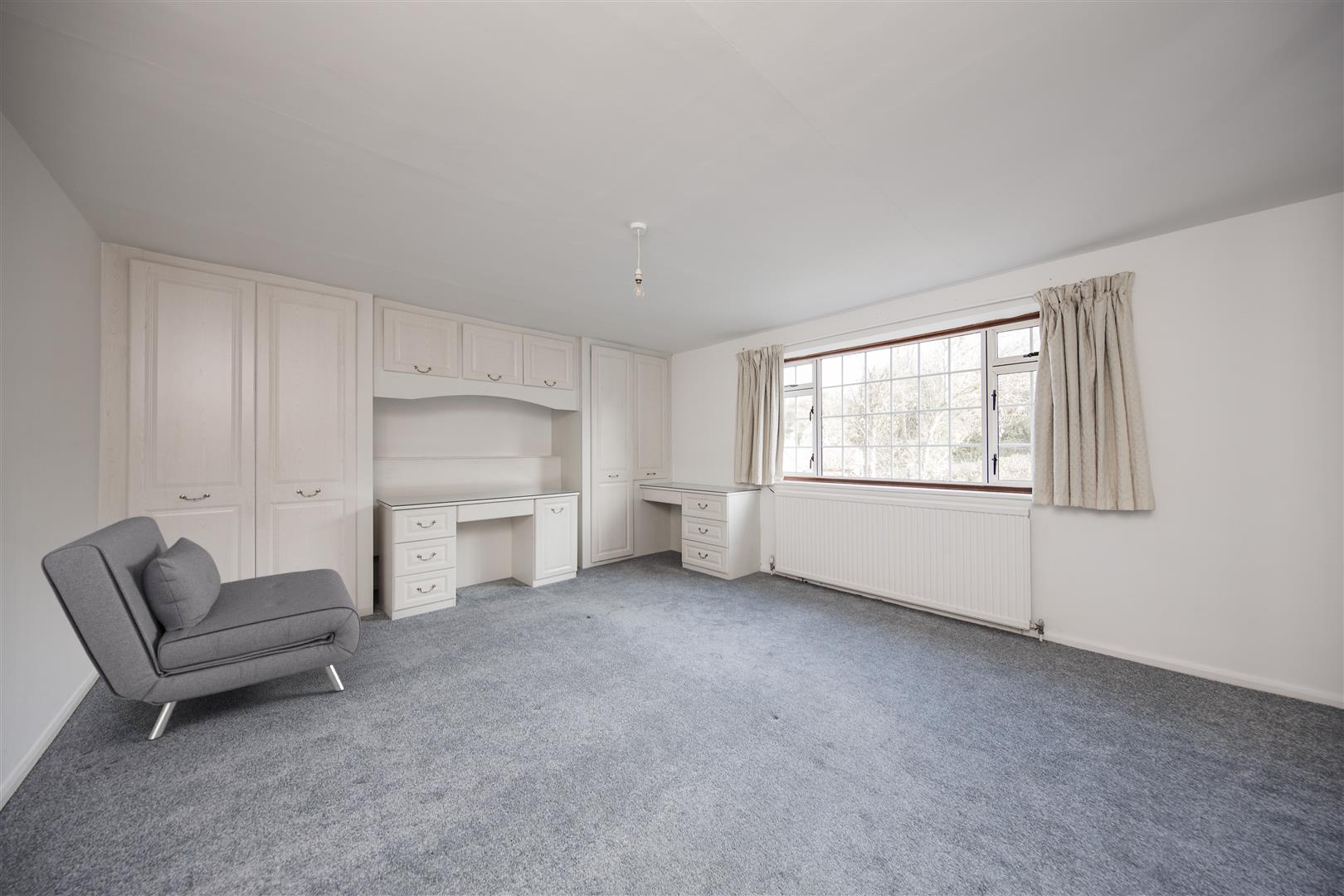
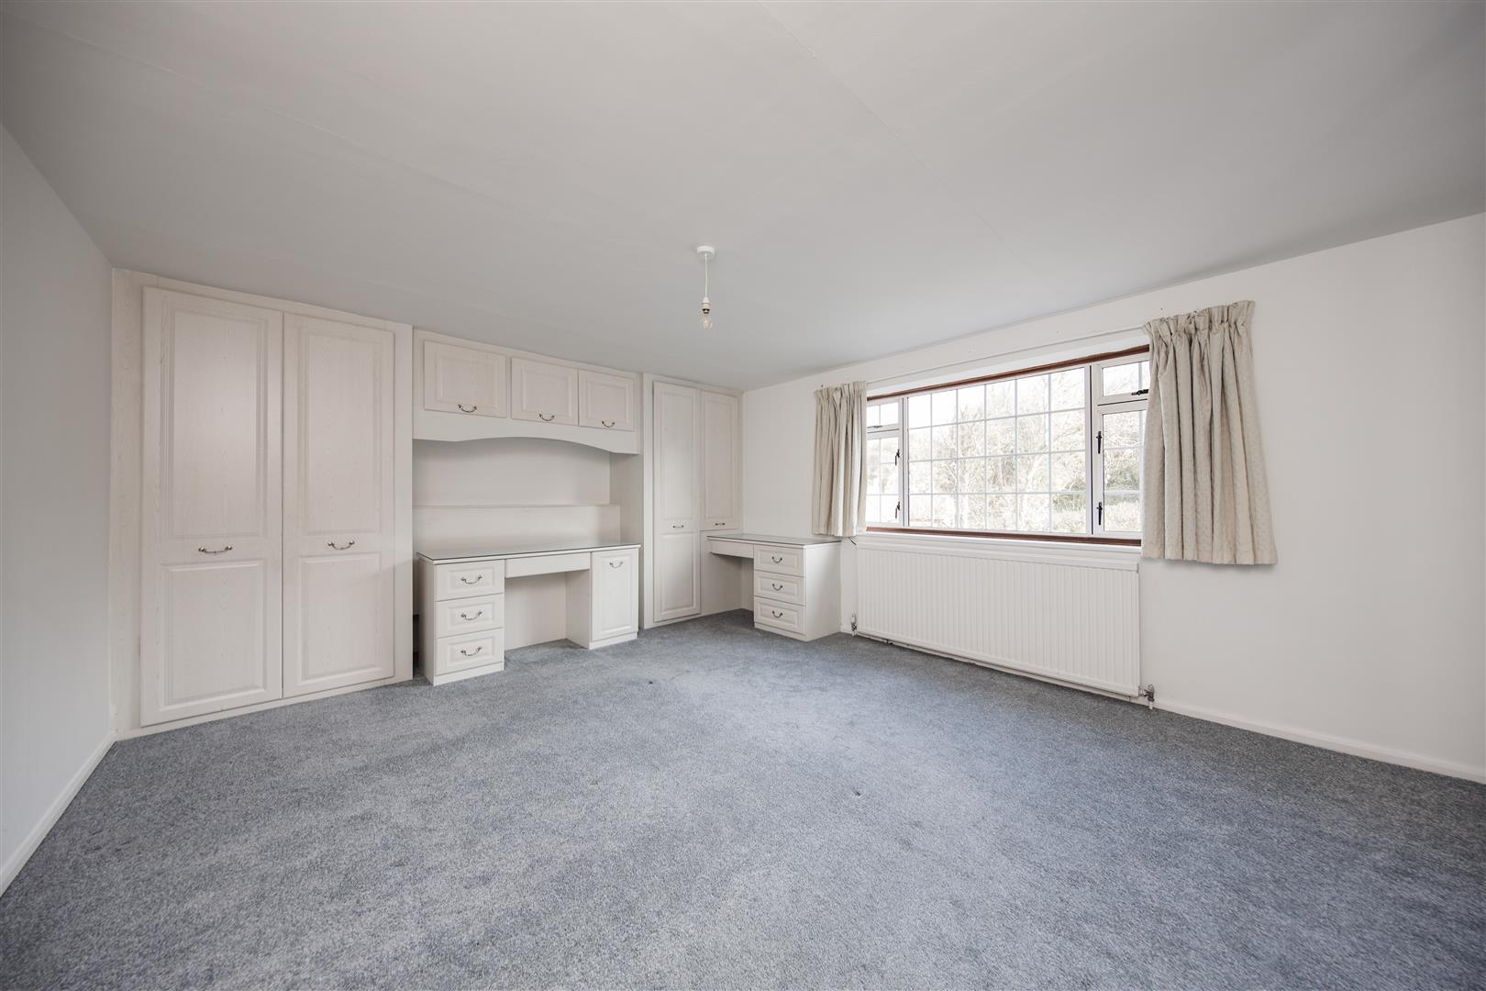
- sofa (233, 600)
